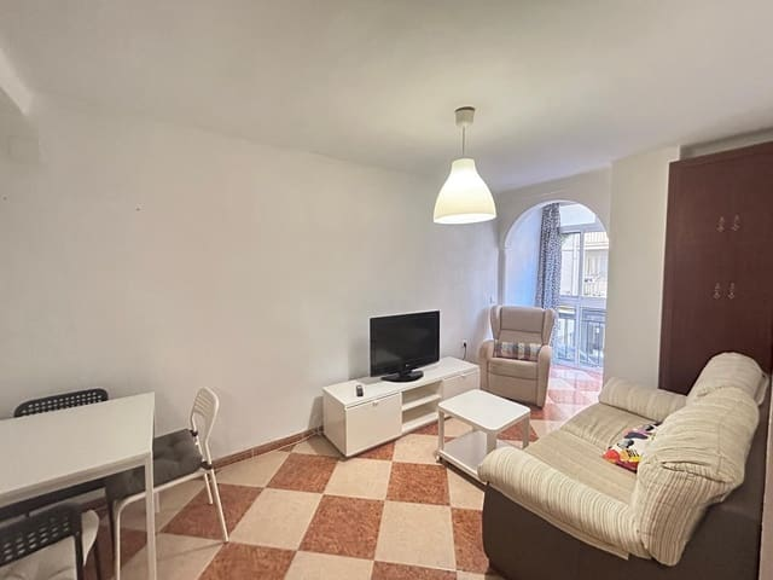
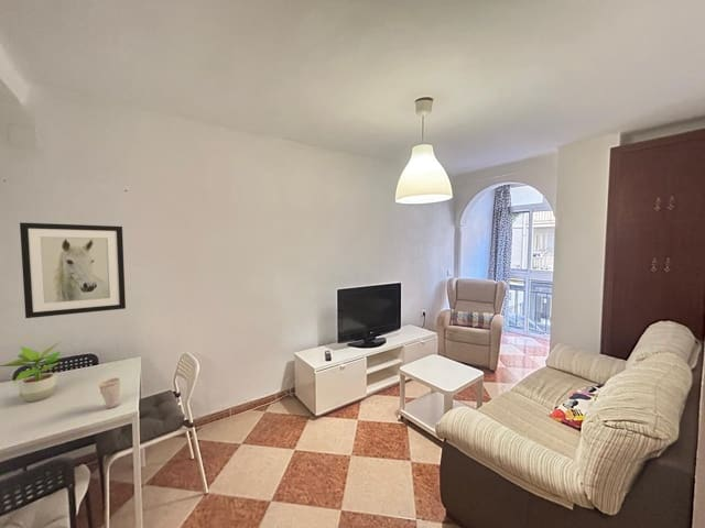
+ potted plant (31, 373)
+ cup (109, 393)
+ wall art (77, 268)
